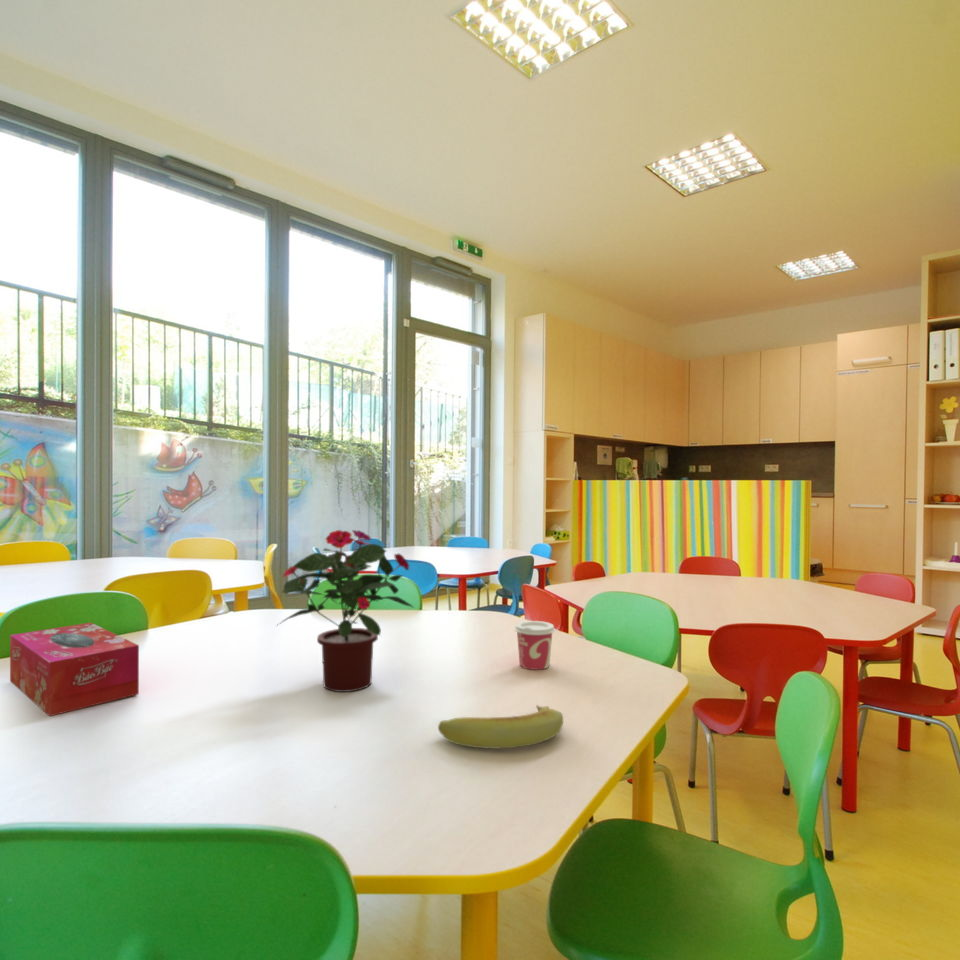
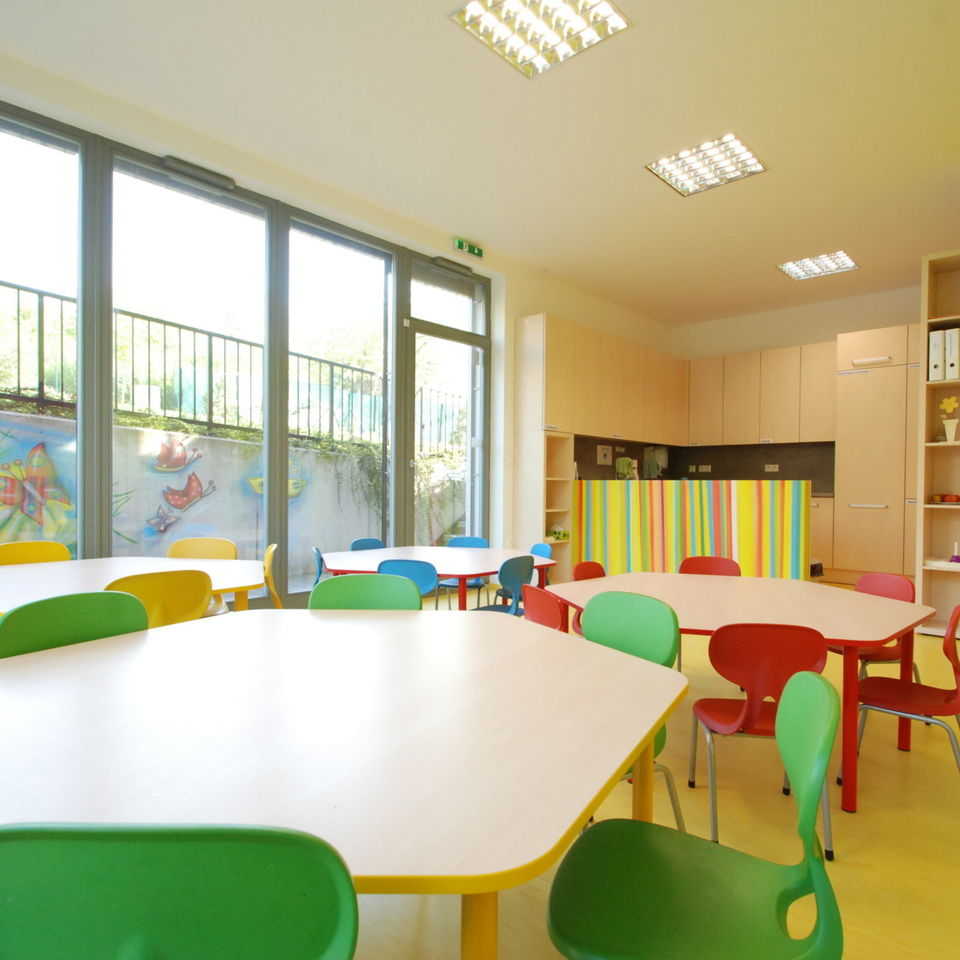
- cup (534, 645)
- banana (511, 717)
- tissue box (72, 663)
- potted flower (335, 602)
